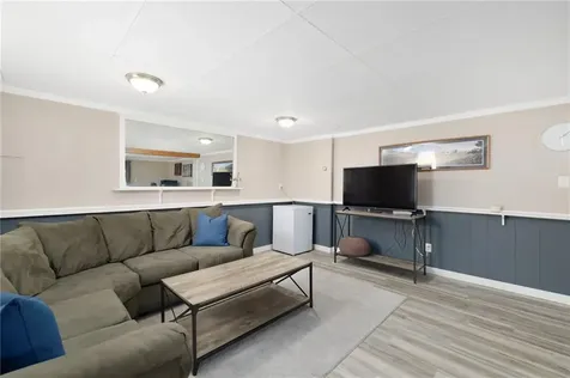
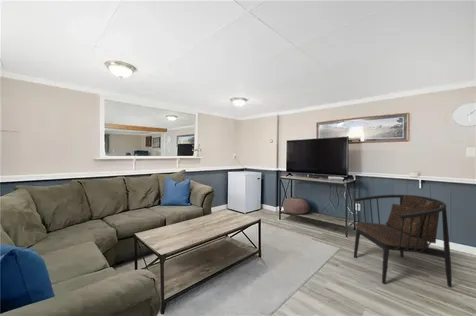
+ armchair (397, 233)
